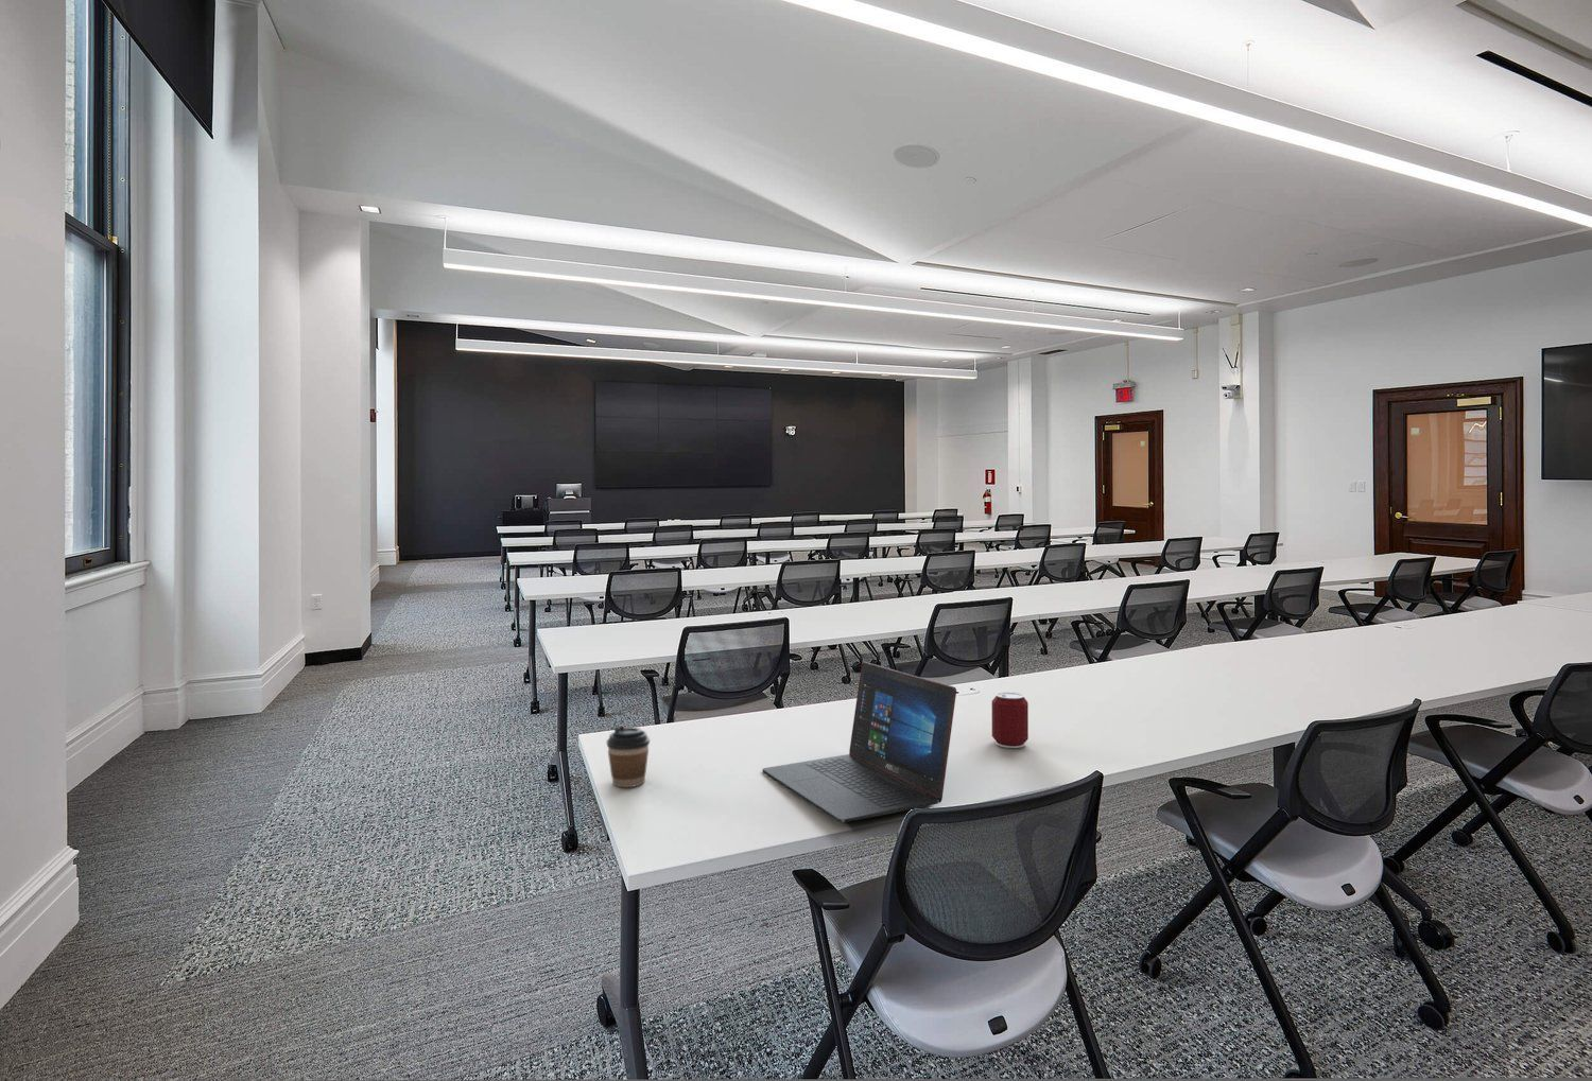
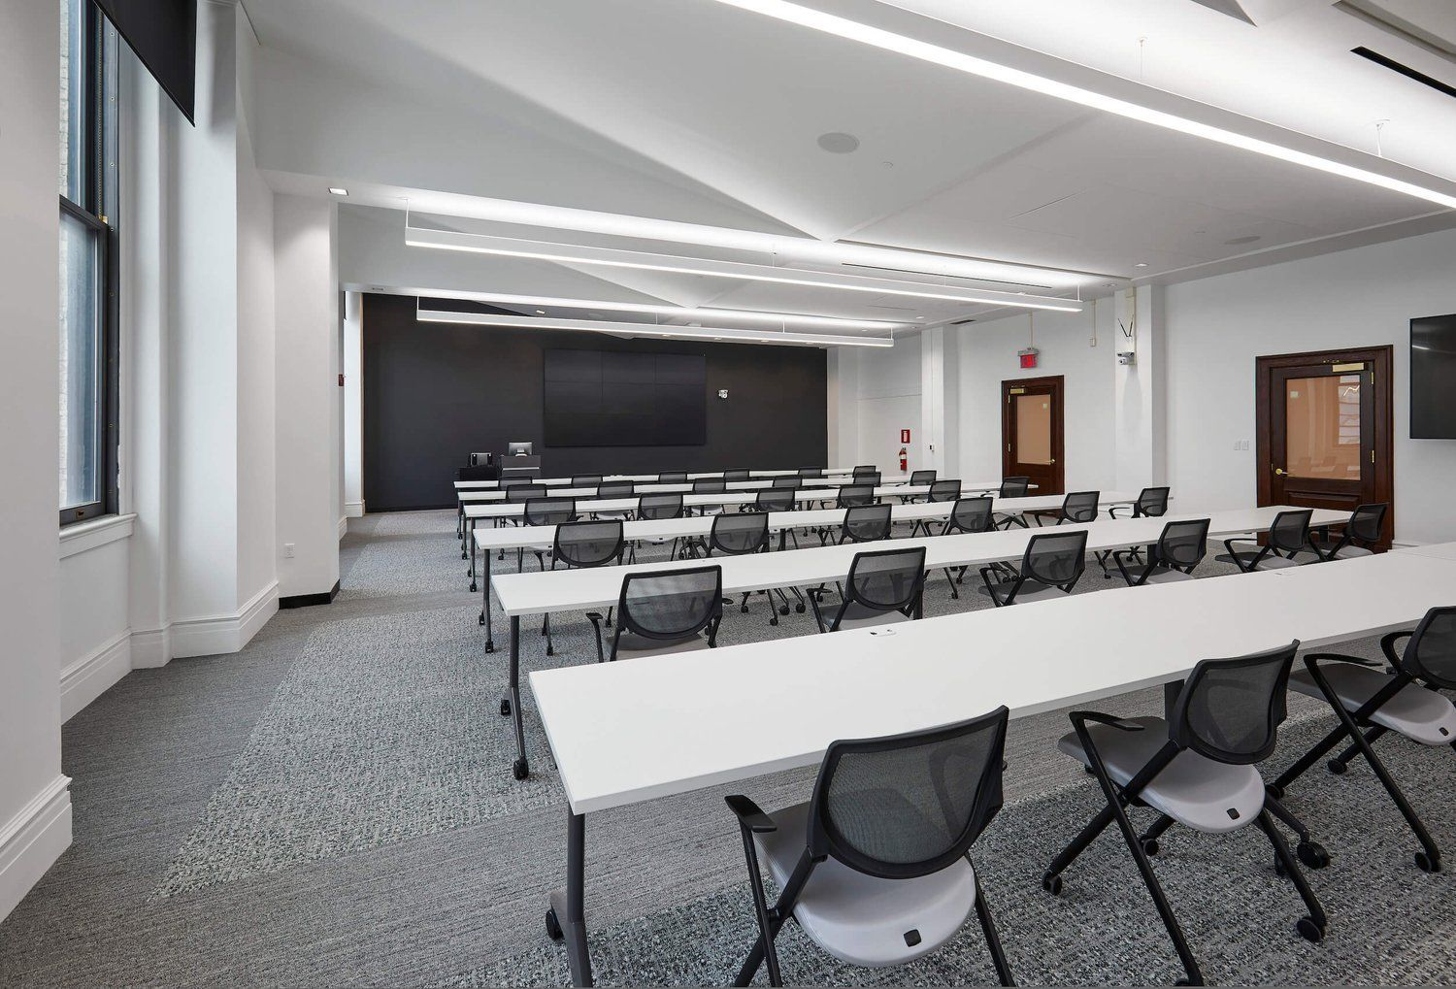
- laptop (853, 732)
- can (1009, 719)
- coffee cup (629, 754)
